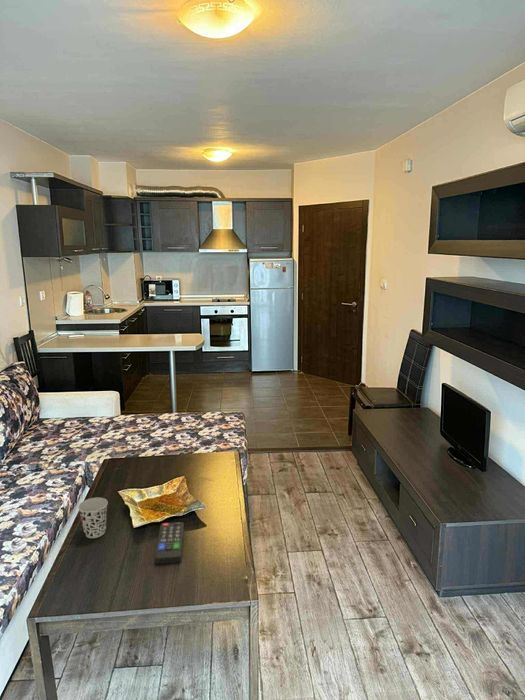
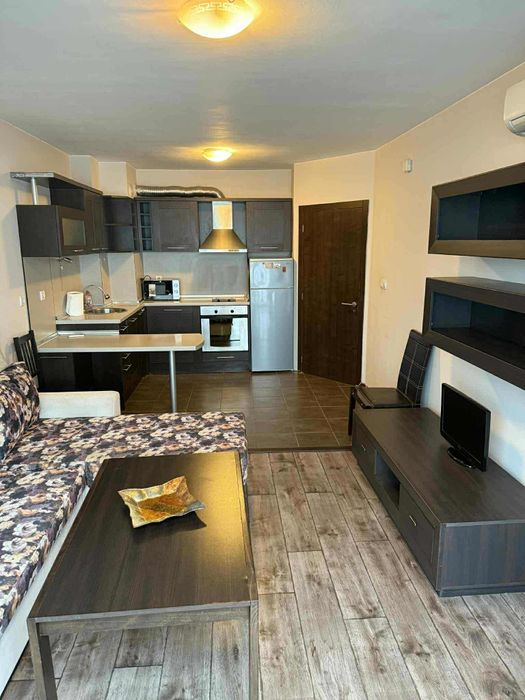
- cup (94, 518)
- remote control (170, 541)
